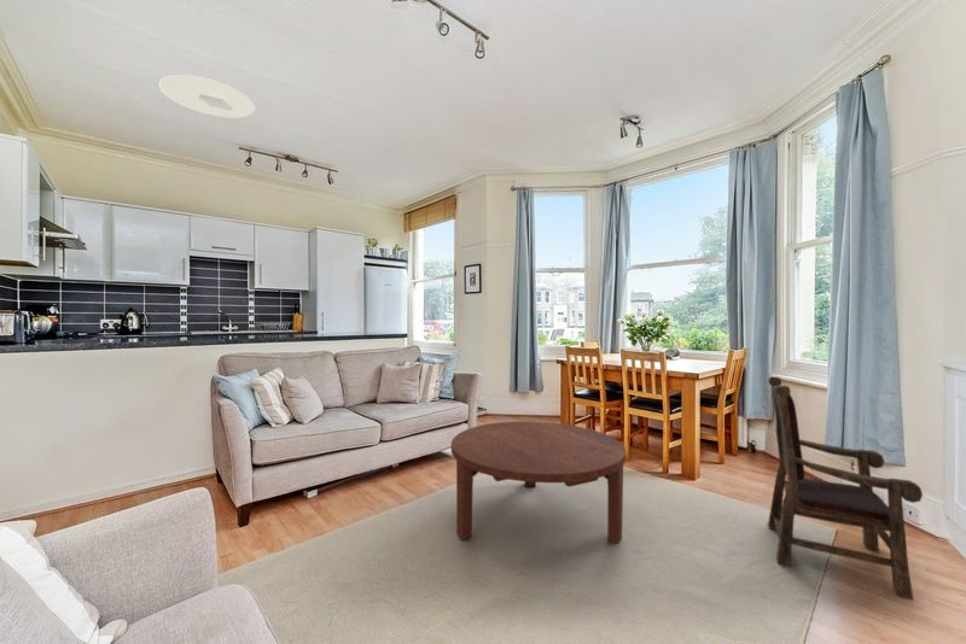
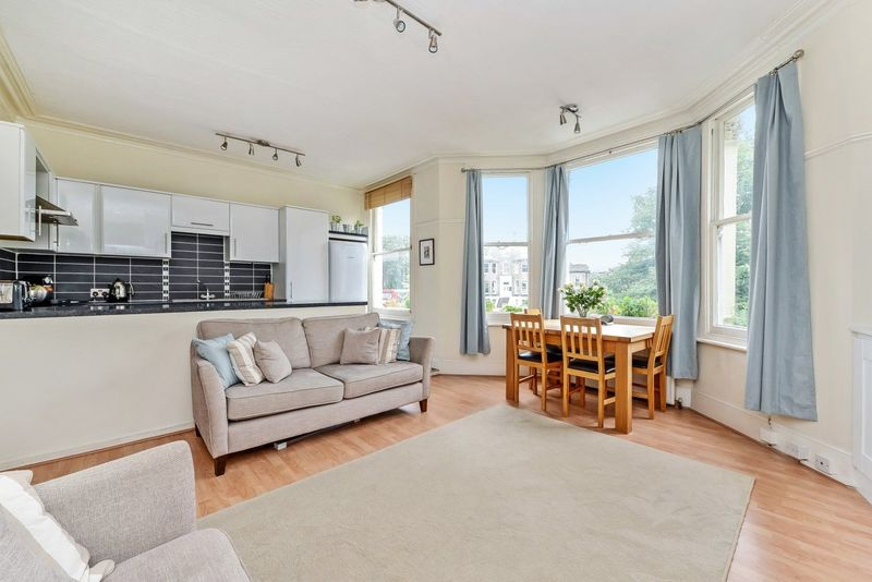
- coffee table (535, 479)
- ceiling light (209, 94)
- armchair (831, 470)
